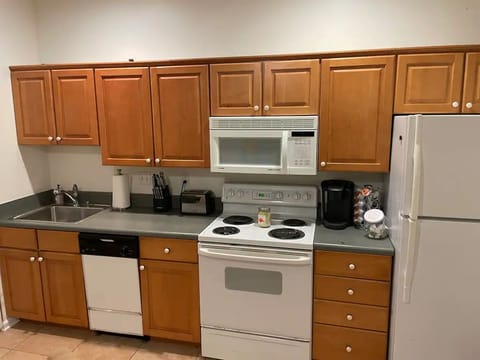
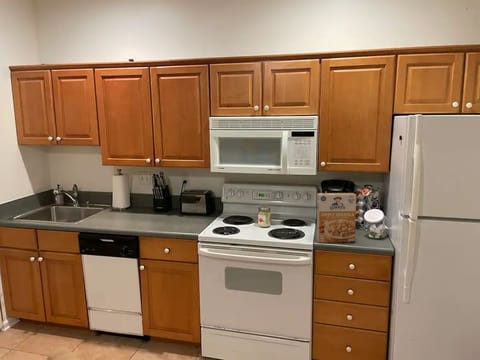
+ cereal box (335, 217)
